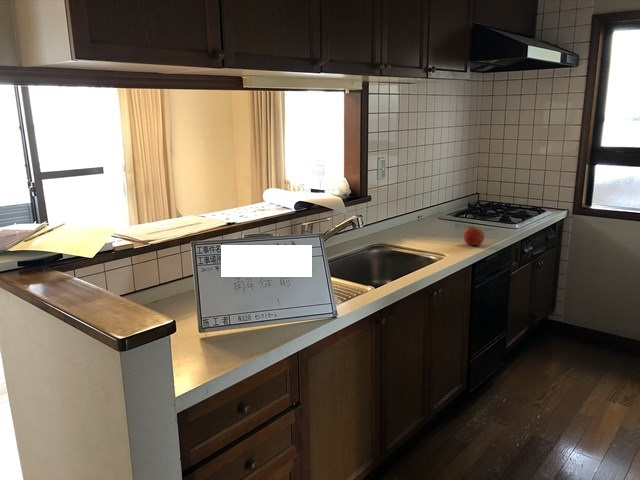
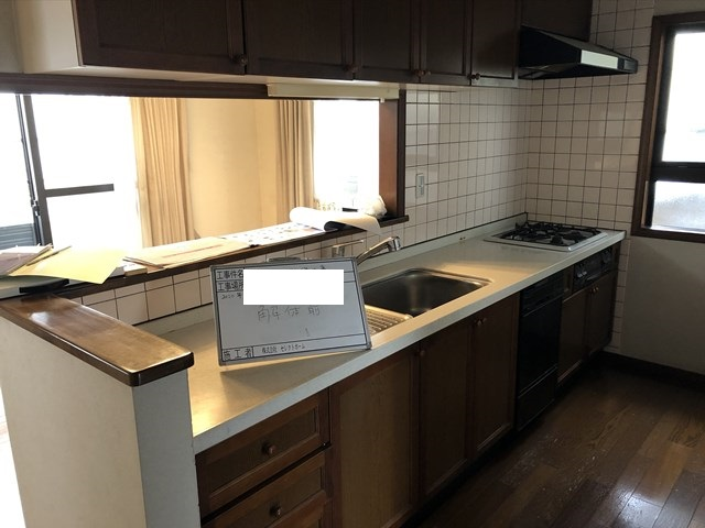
- fruit (474, 234)
